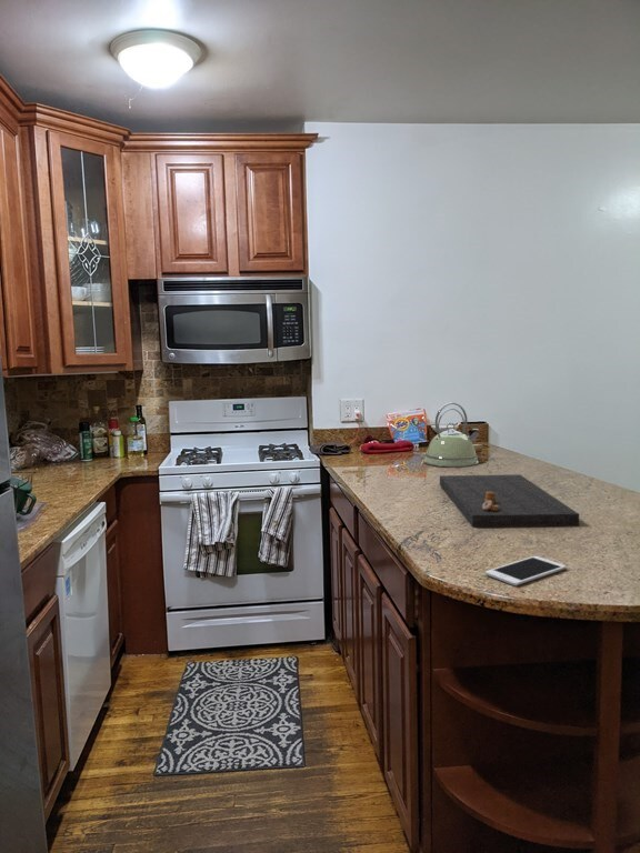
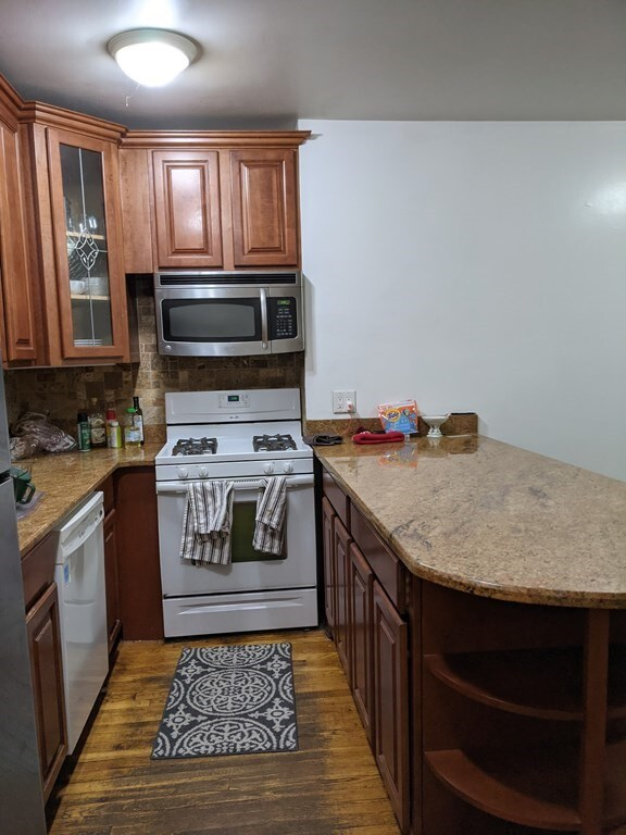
- kettle (453, 432)
- cell phone (526, 570)
- cutting board (499, 492)
